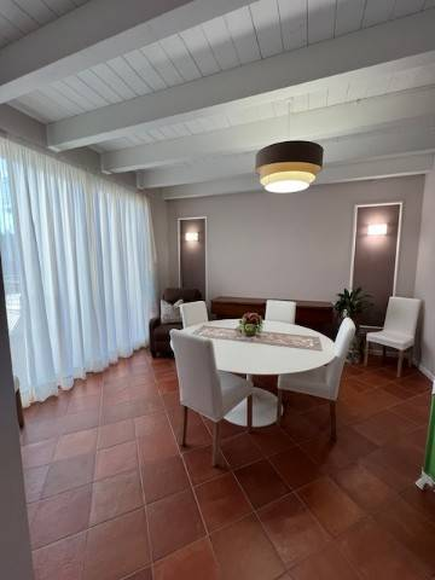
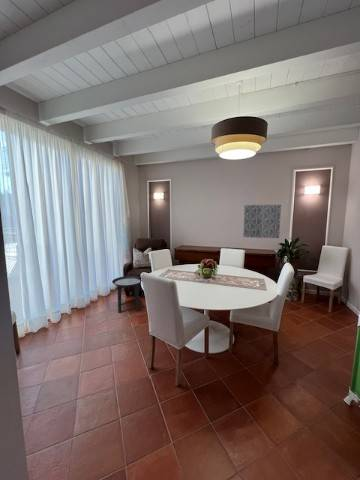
+ decorative wall panel (261, 221)
+ side table (134, 292)
